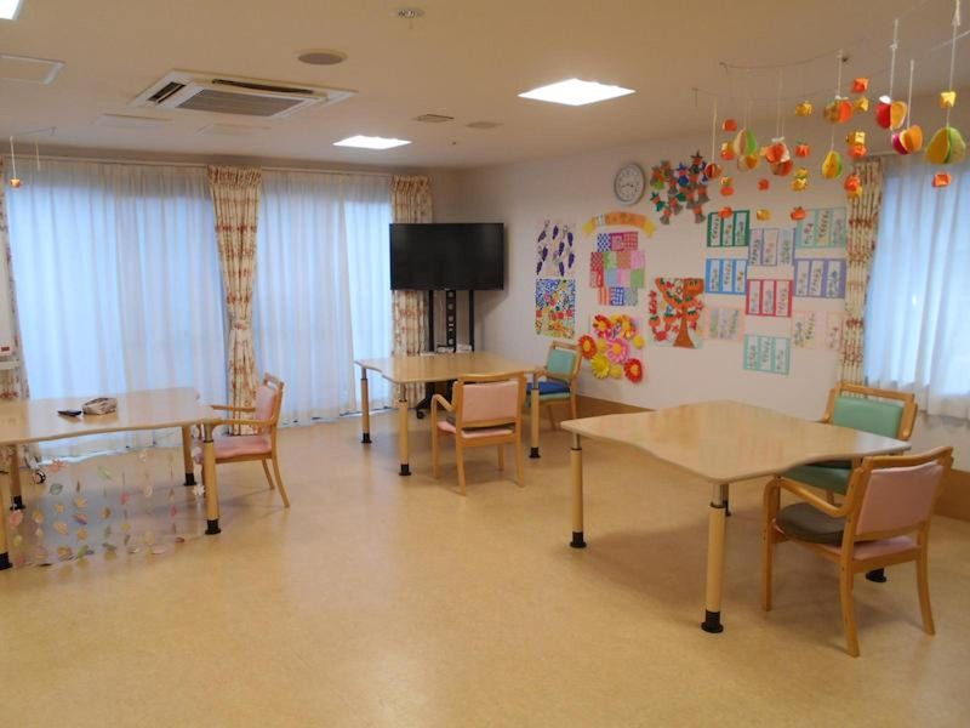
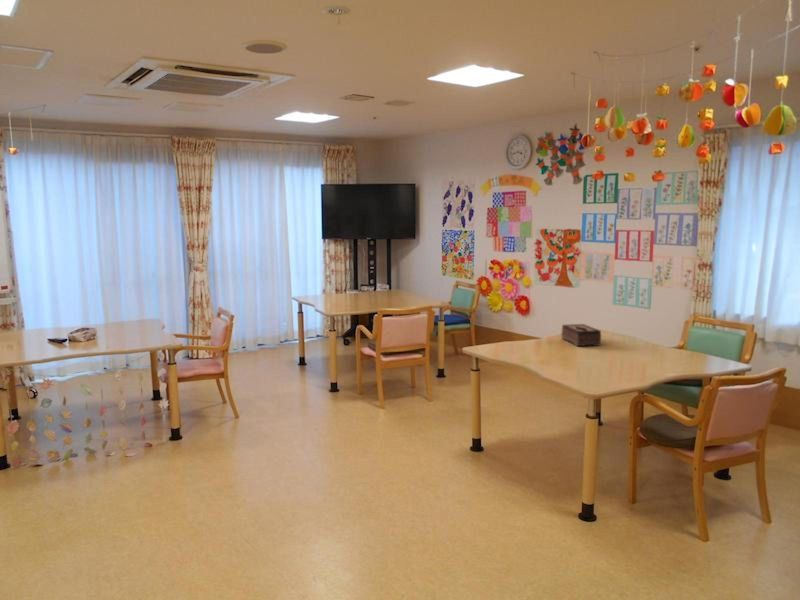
+ tissue box (580, 334)
